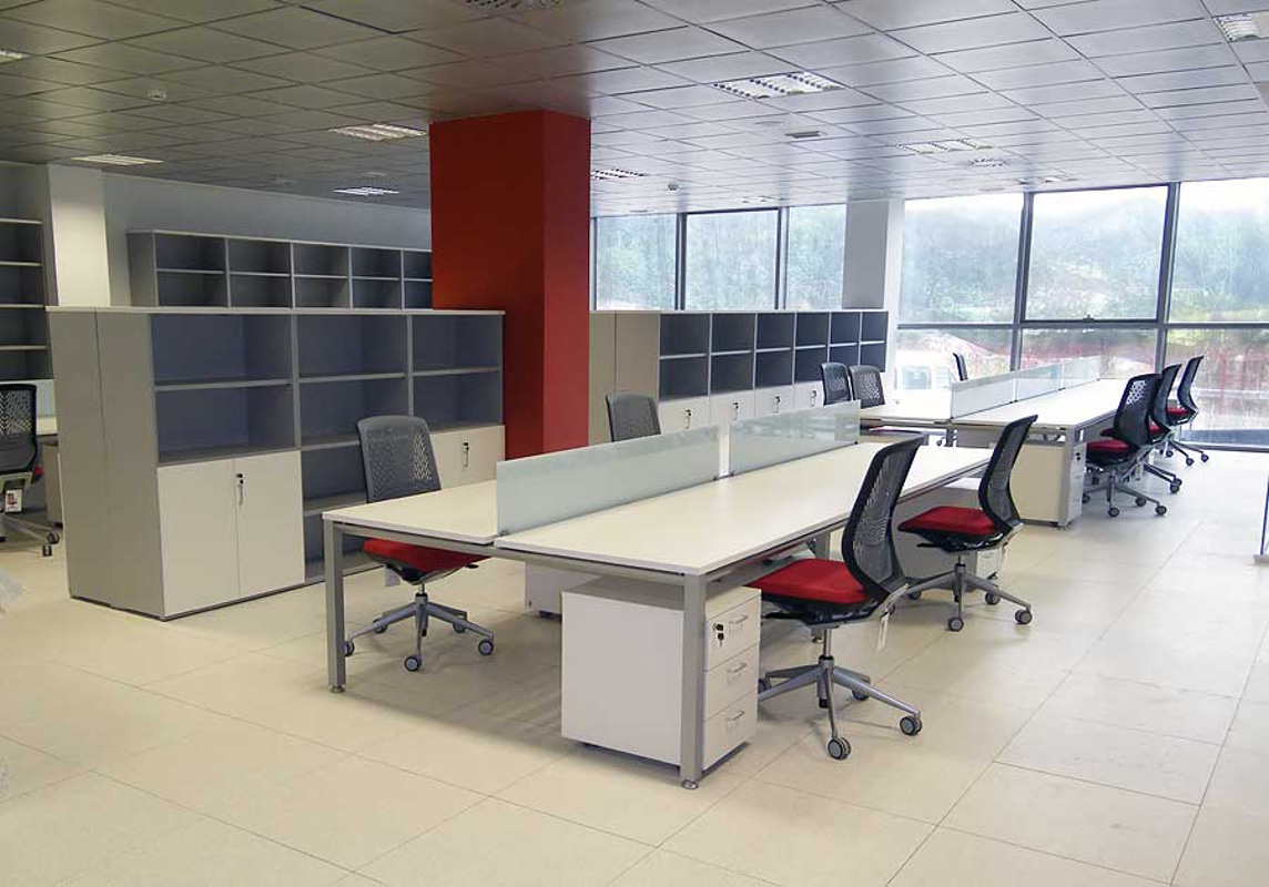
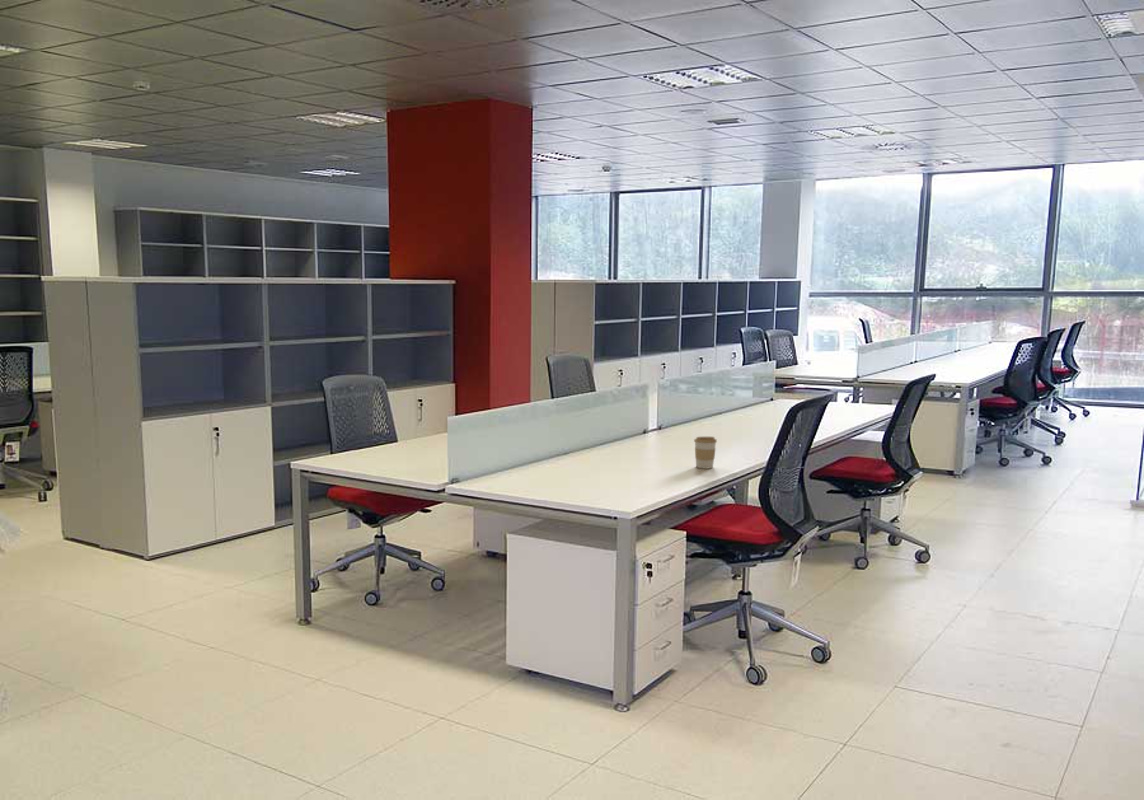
+ coffee cup (705, 451)
